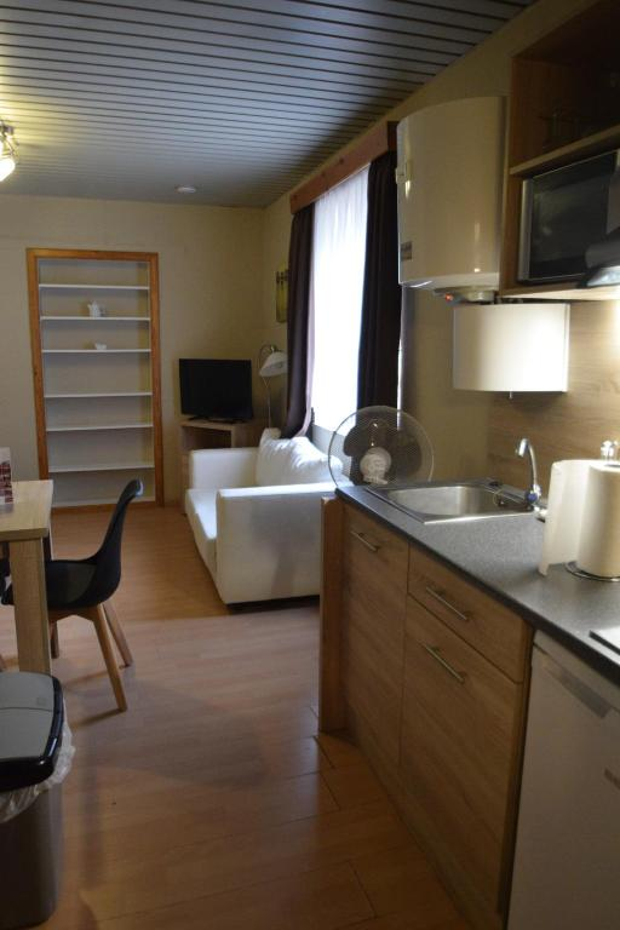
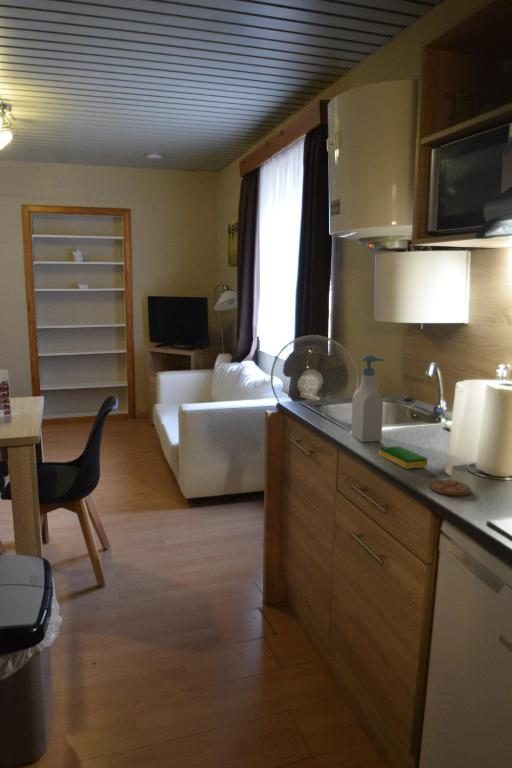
+ soap bottle (370, 396)
+ dish sponge (402, 457)
+ coaster (449, 487)
